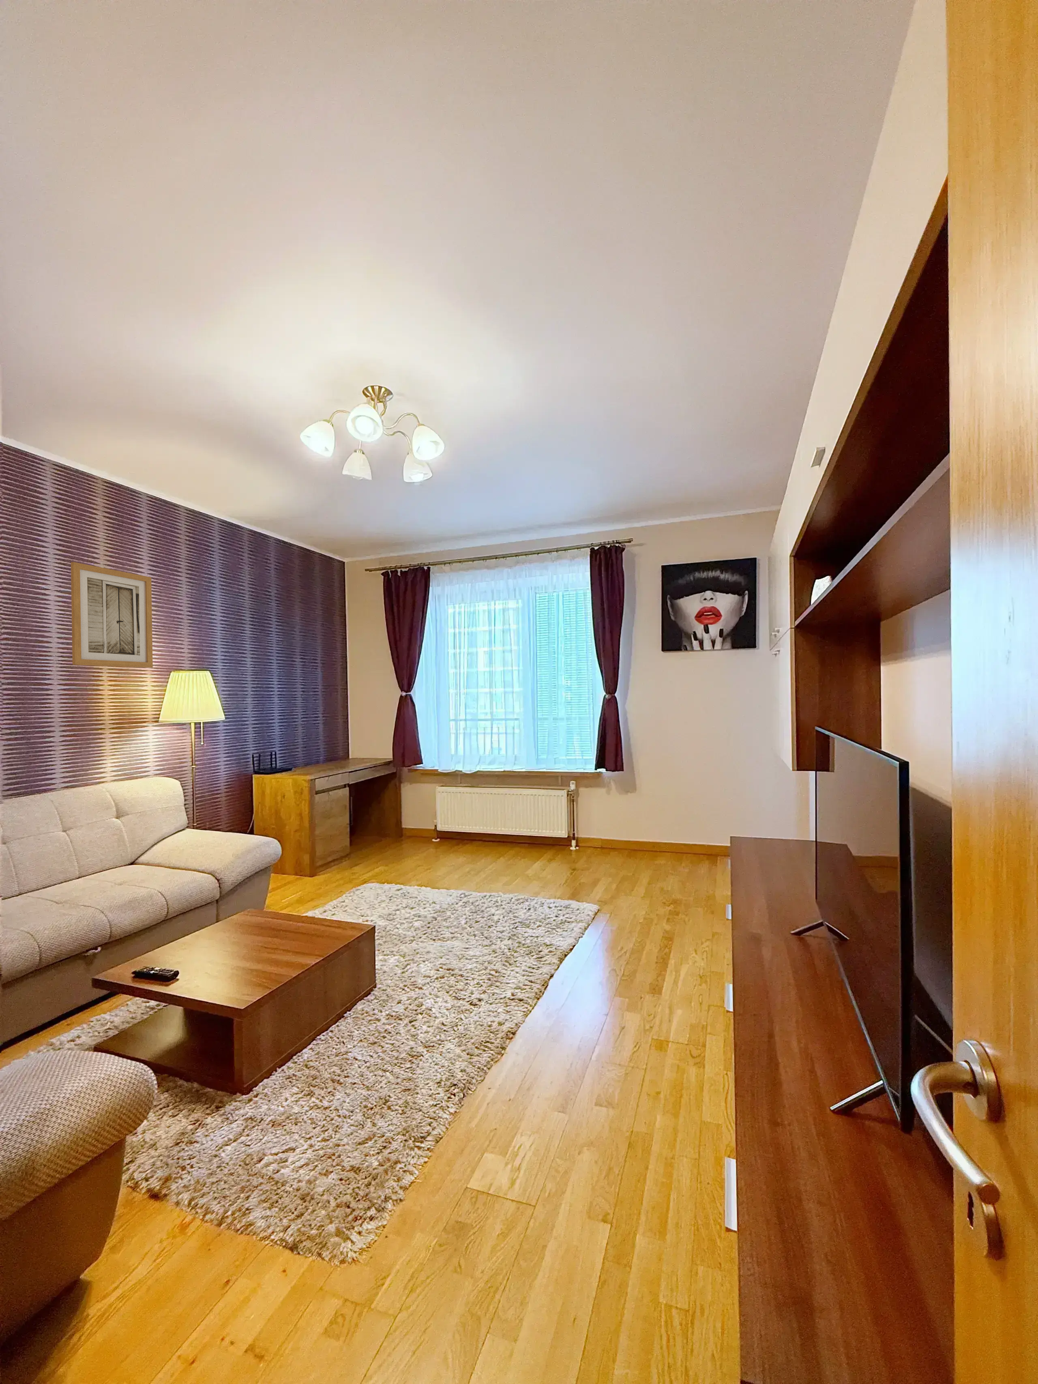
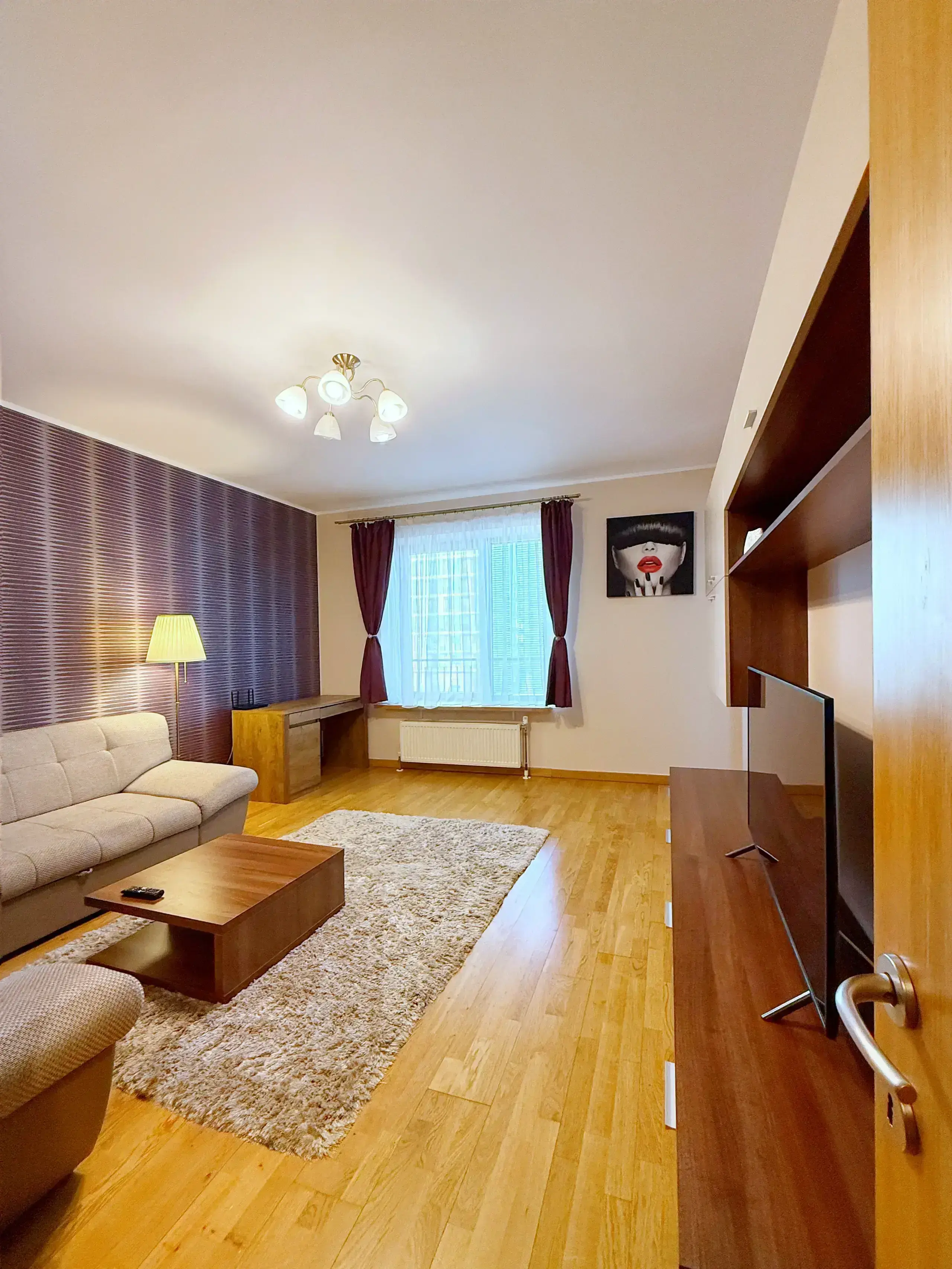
- wall art (114, 618)
